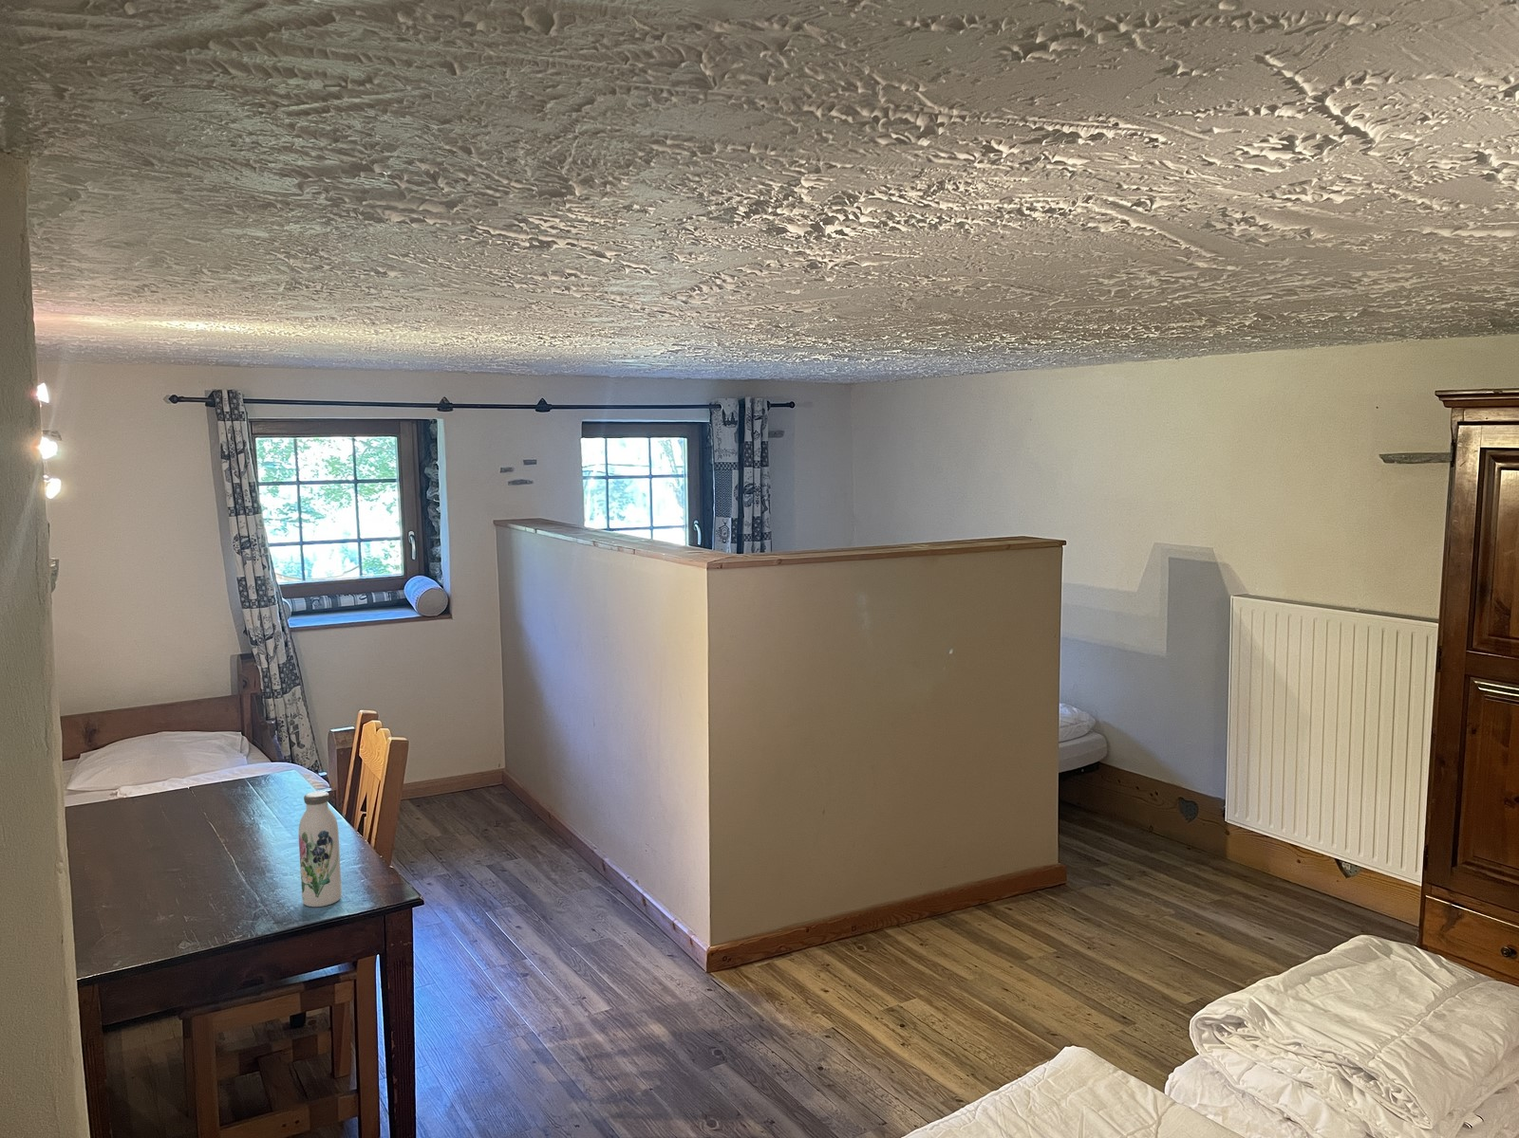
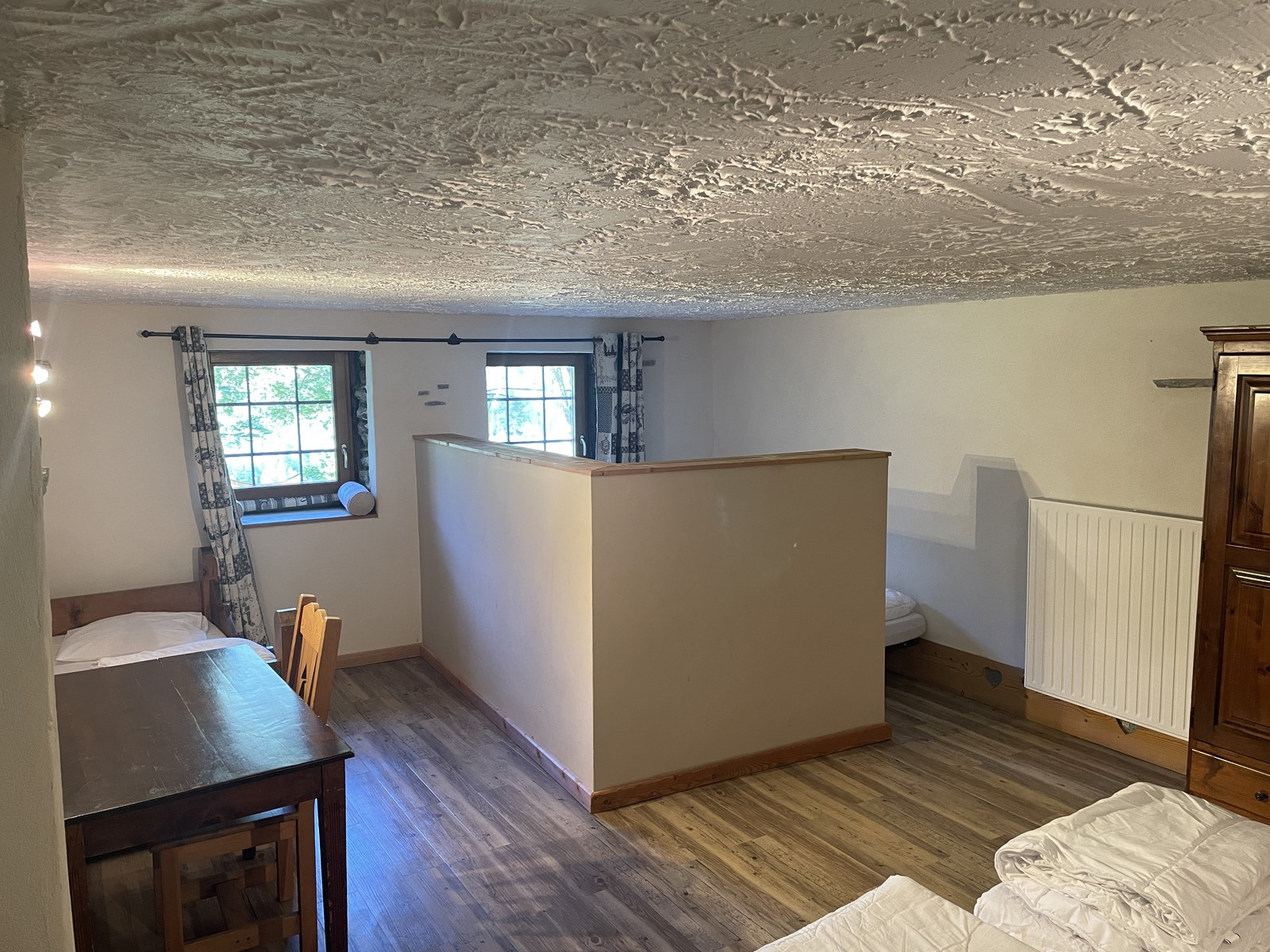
- water bottle (319, 846)
